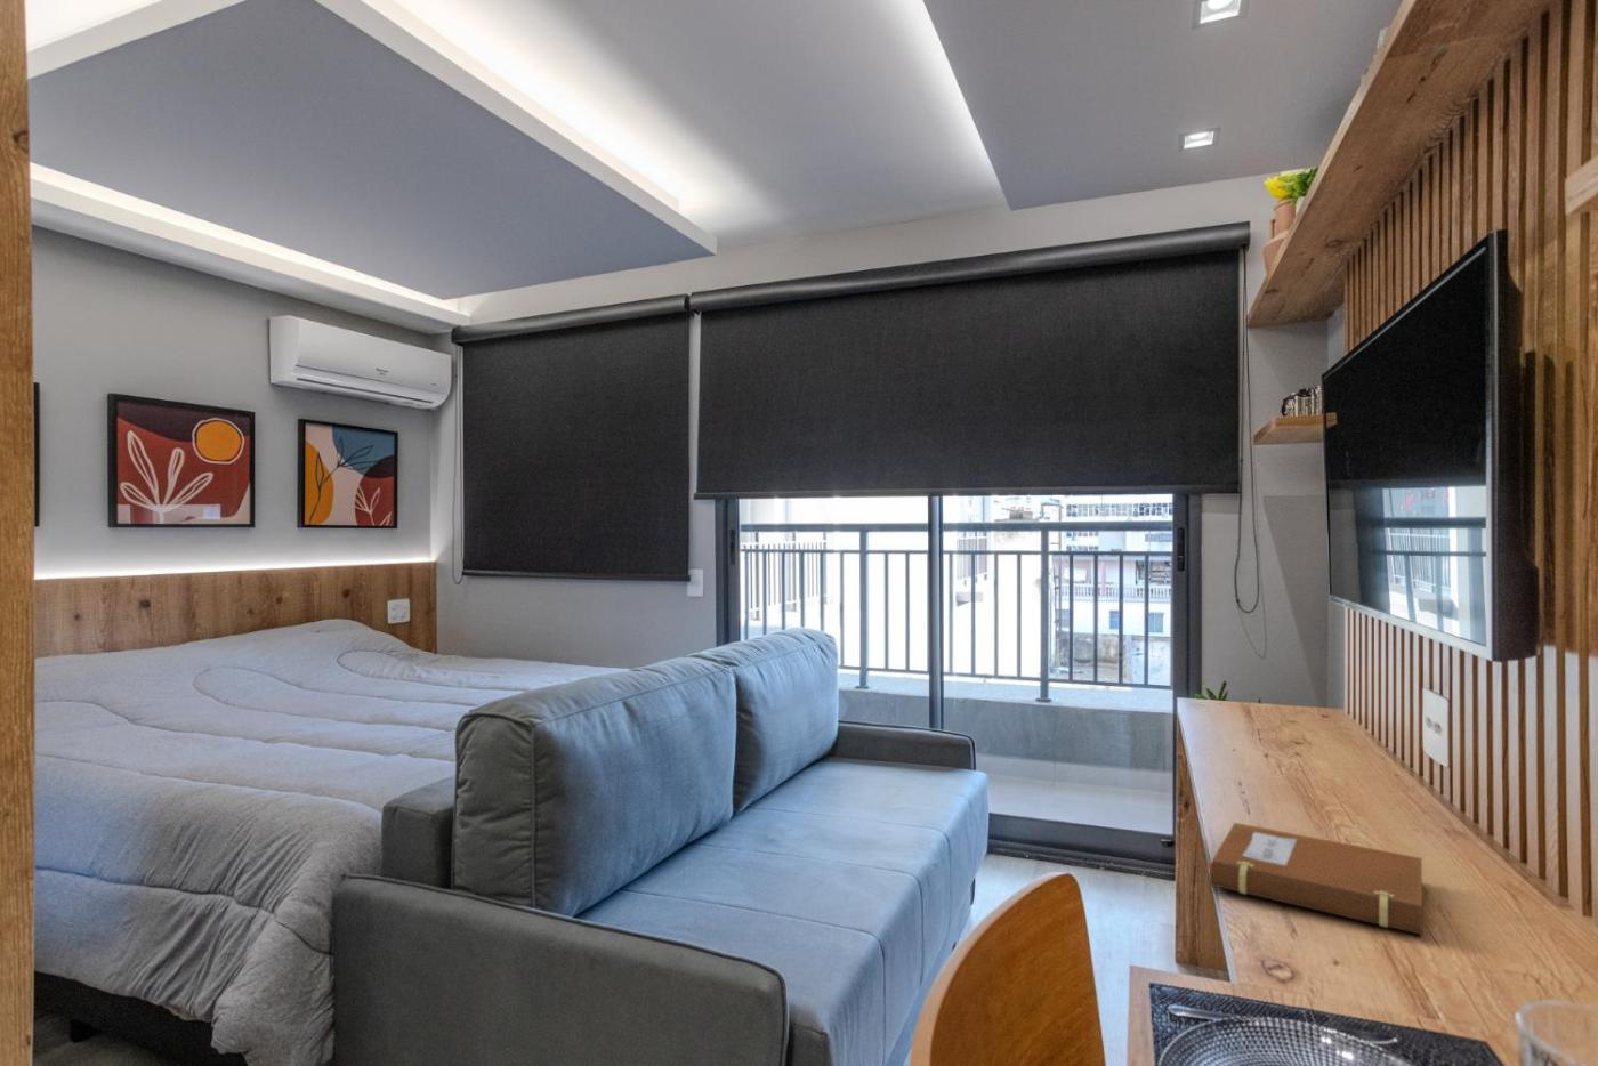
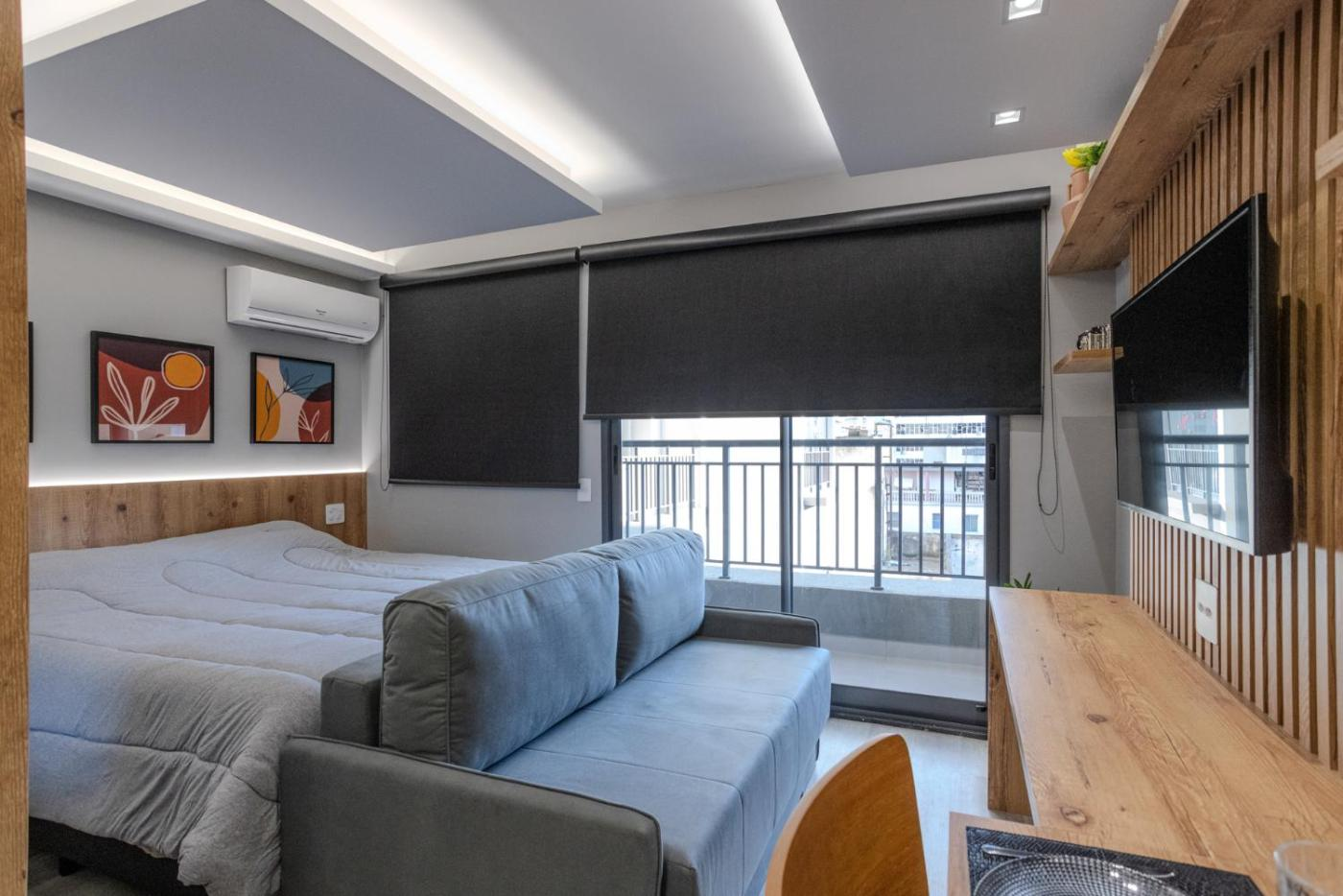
- notebook (1310, 872)
